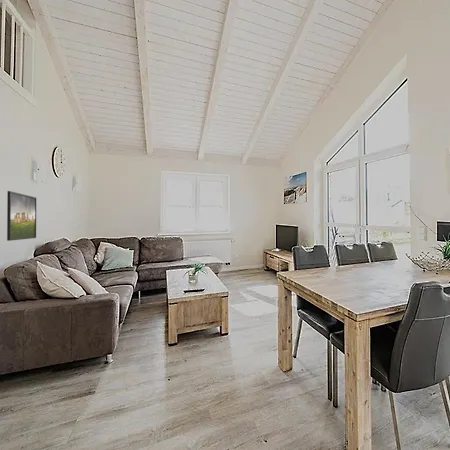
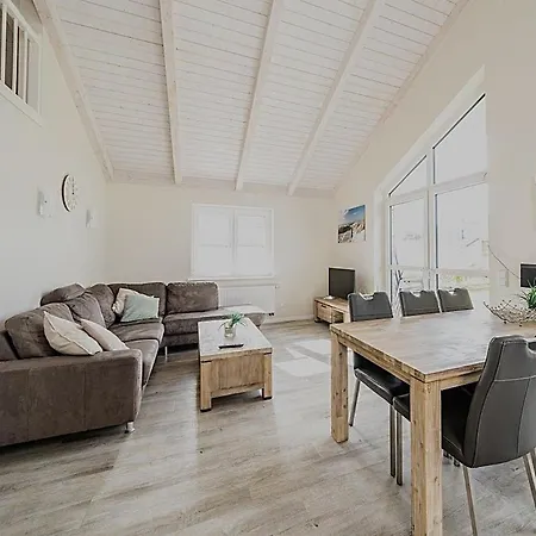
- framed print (23, 216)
